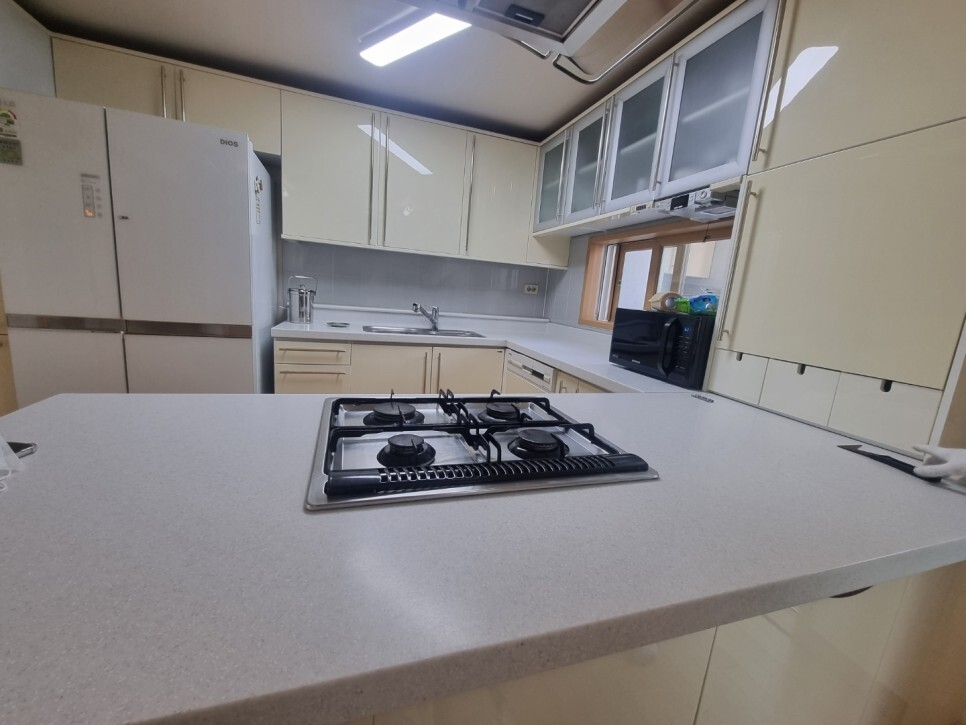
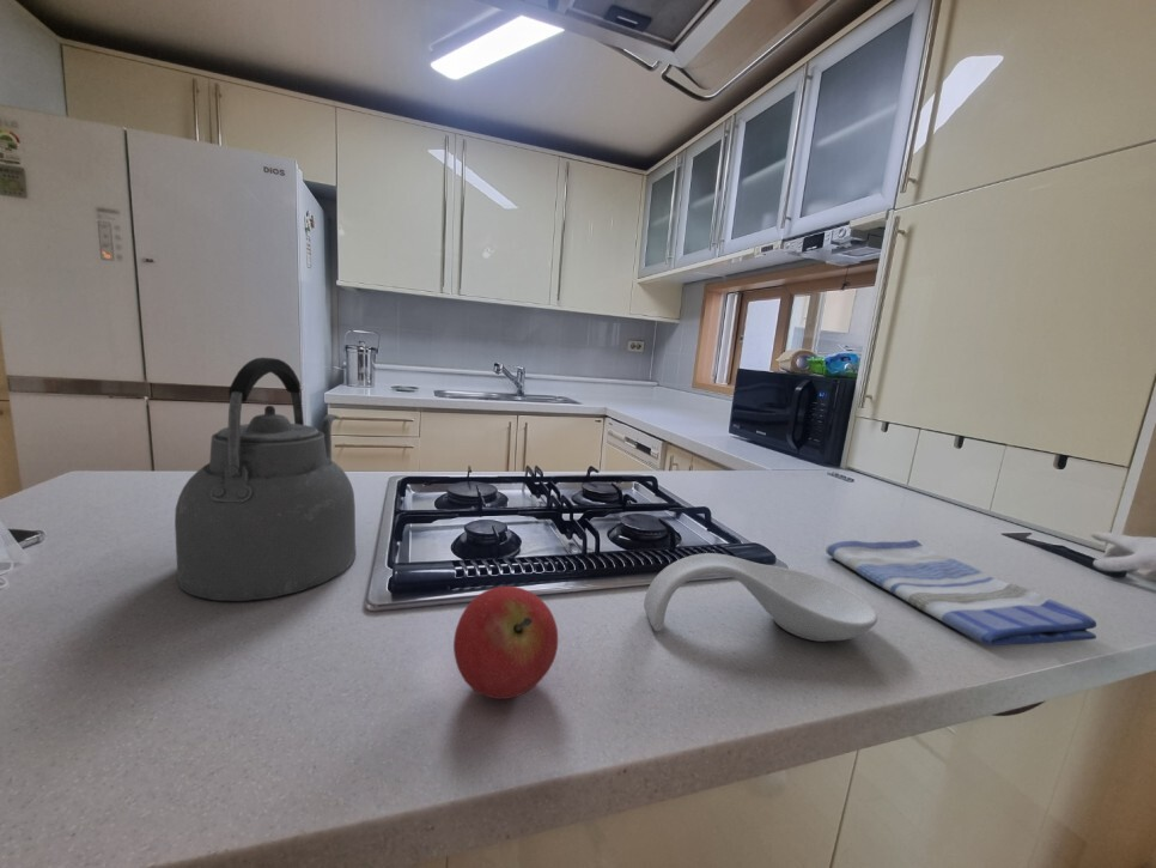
+ kettle (290, 457)
+ fruit (506, 639)
+ spoon rest (760, 593)
+ dish towel (941, 581)
